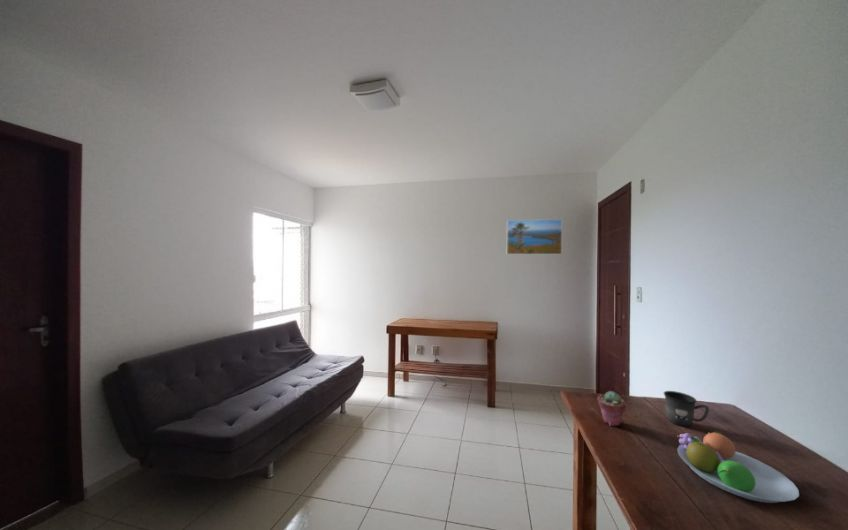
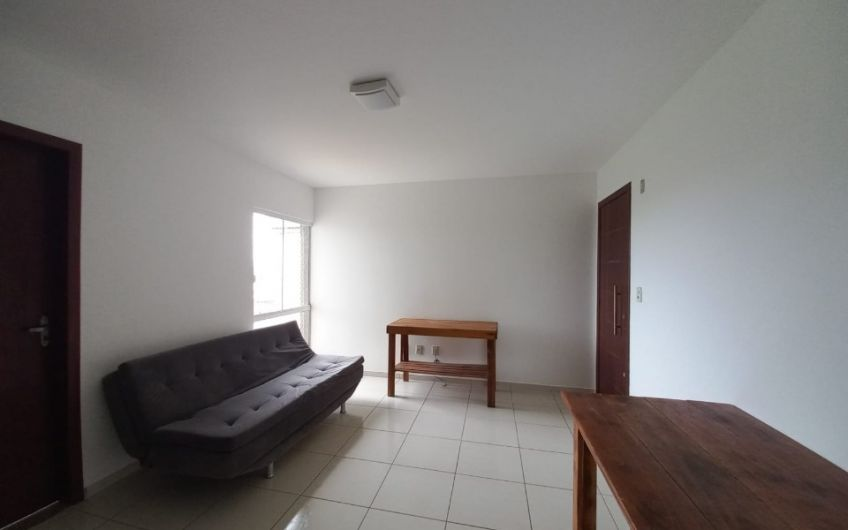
- potted succulent (611, 406)
- mug (685, 410)
- fruit bowl (729, 460)
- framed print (533, 237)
